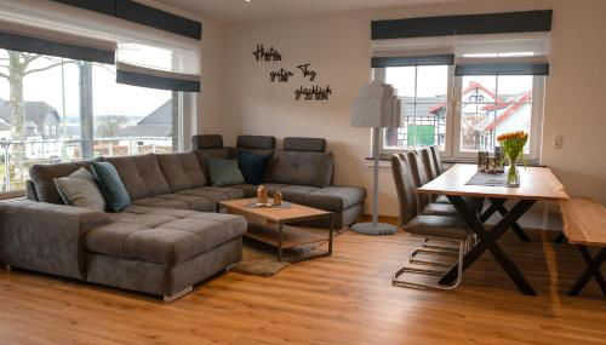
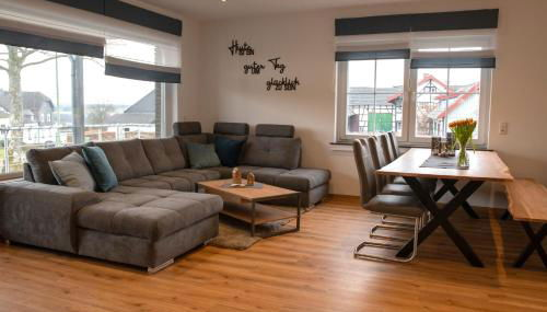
- floor lamp (376, 156)
